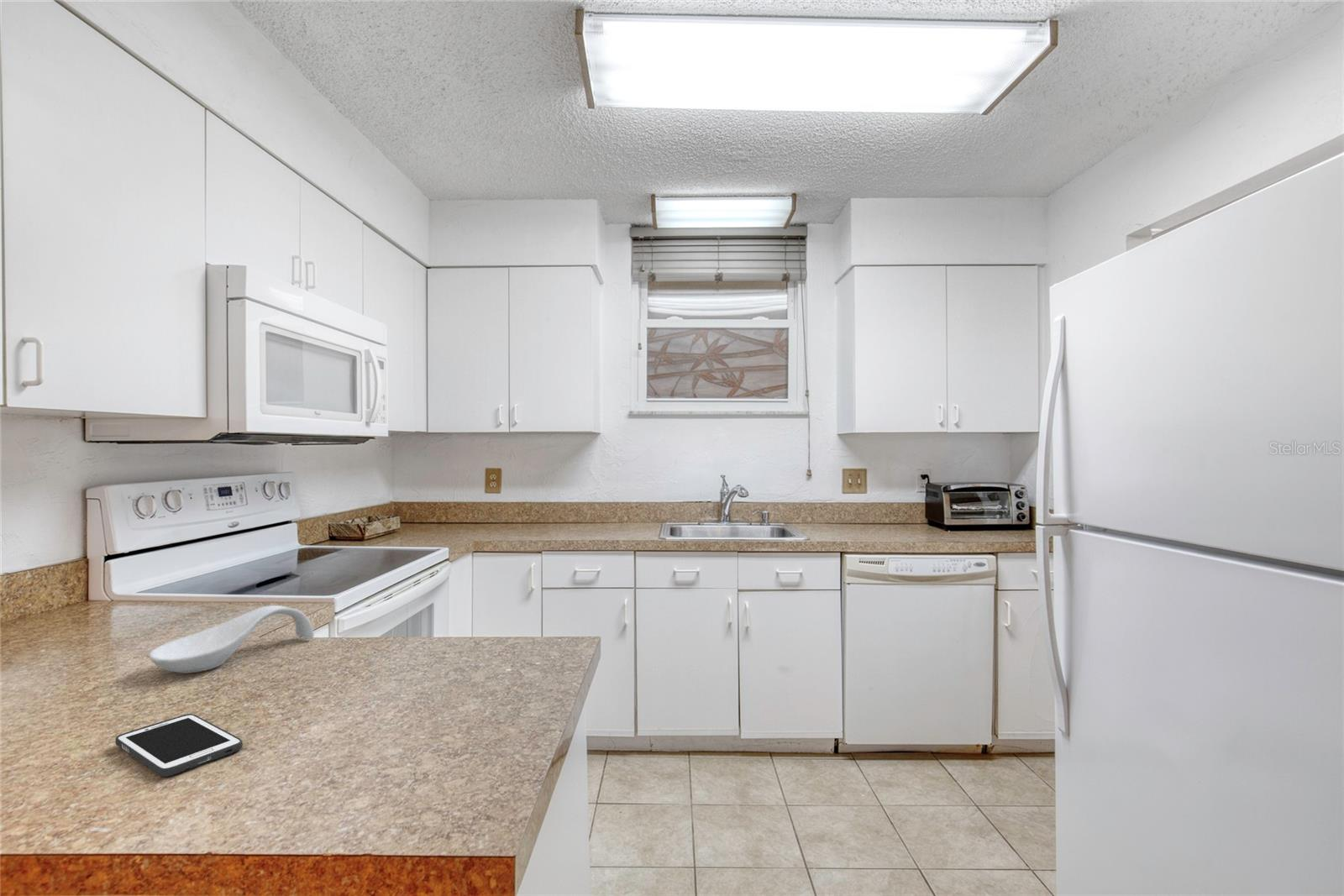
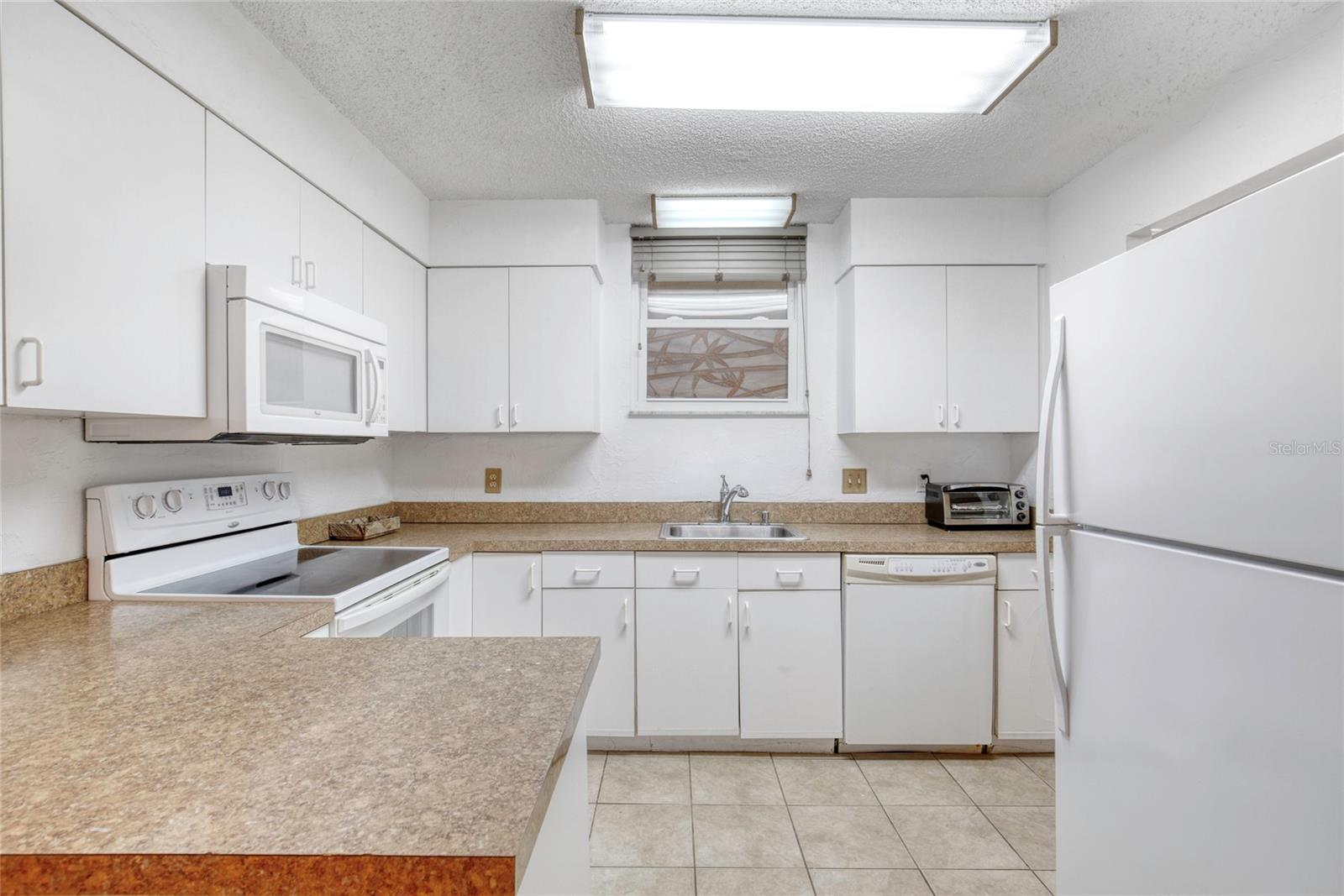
- cell phone (178, 742)
- spoon rest (237, 635)
